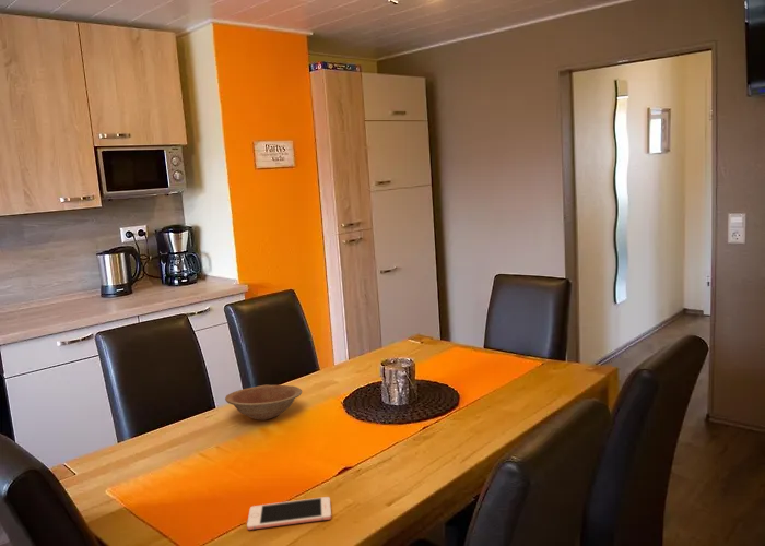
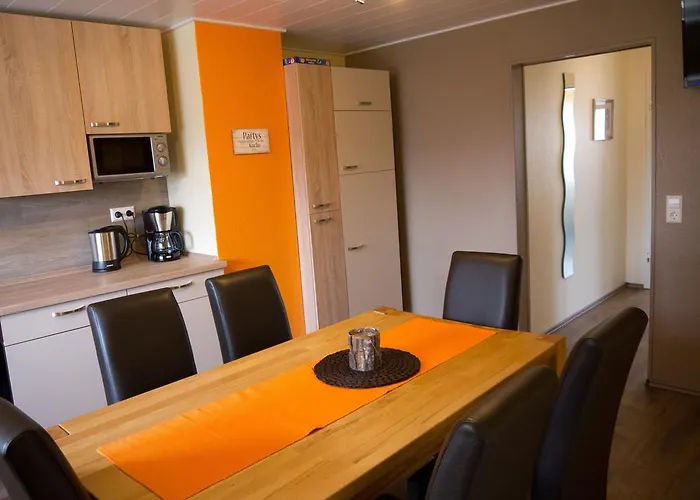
- cell phone (290, 512)
- bowl (264, 403)
